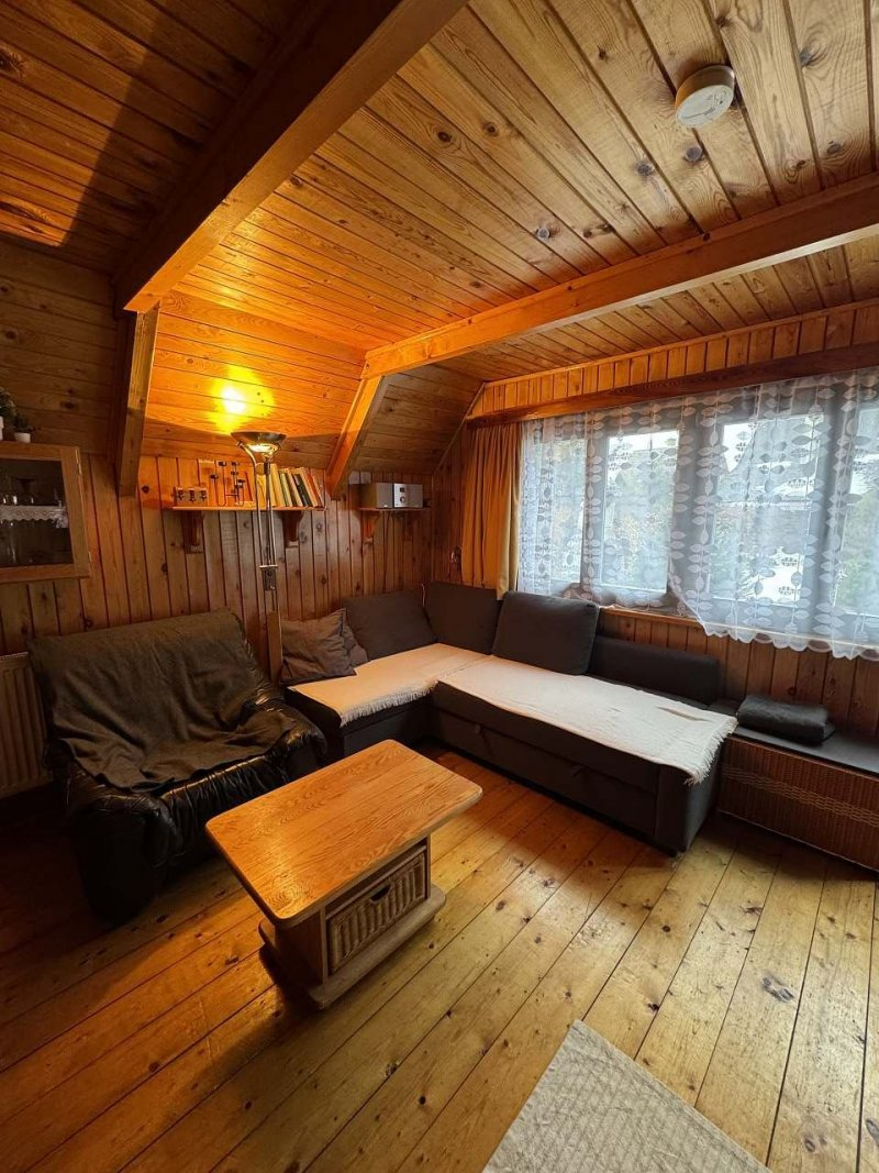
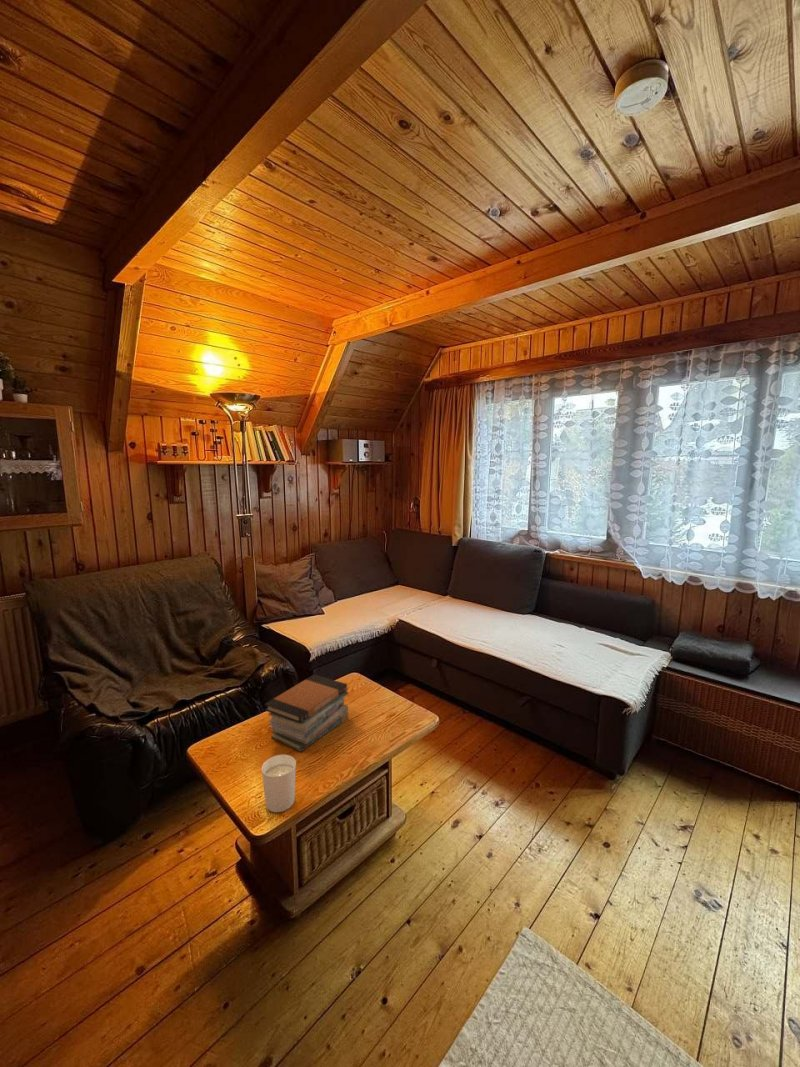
+ book stack (308, 711)
+ candle holder (279, 783)
